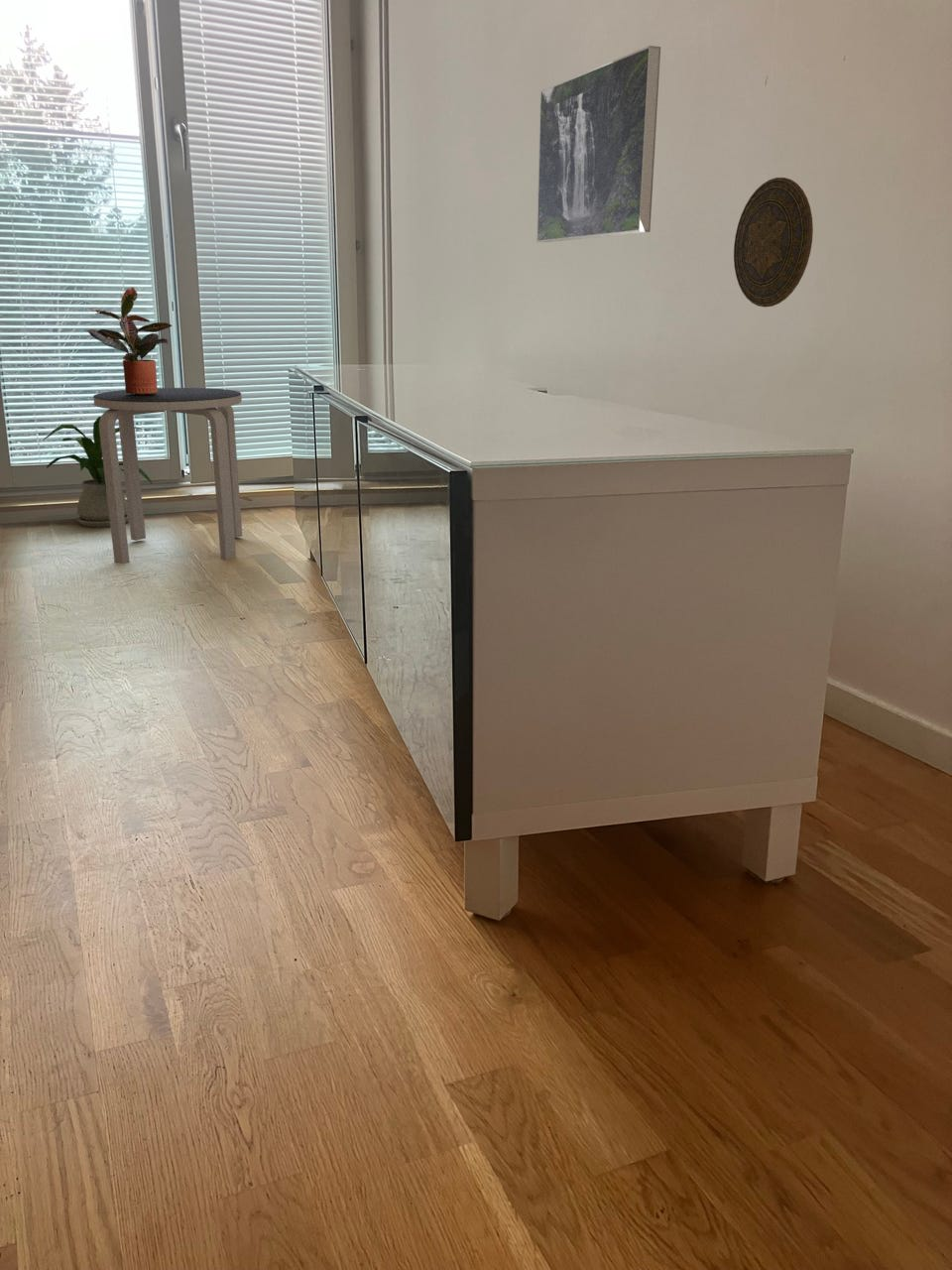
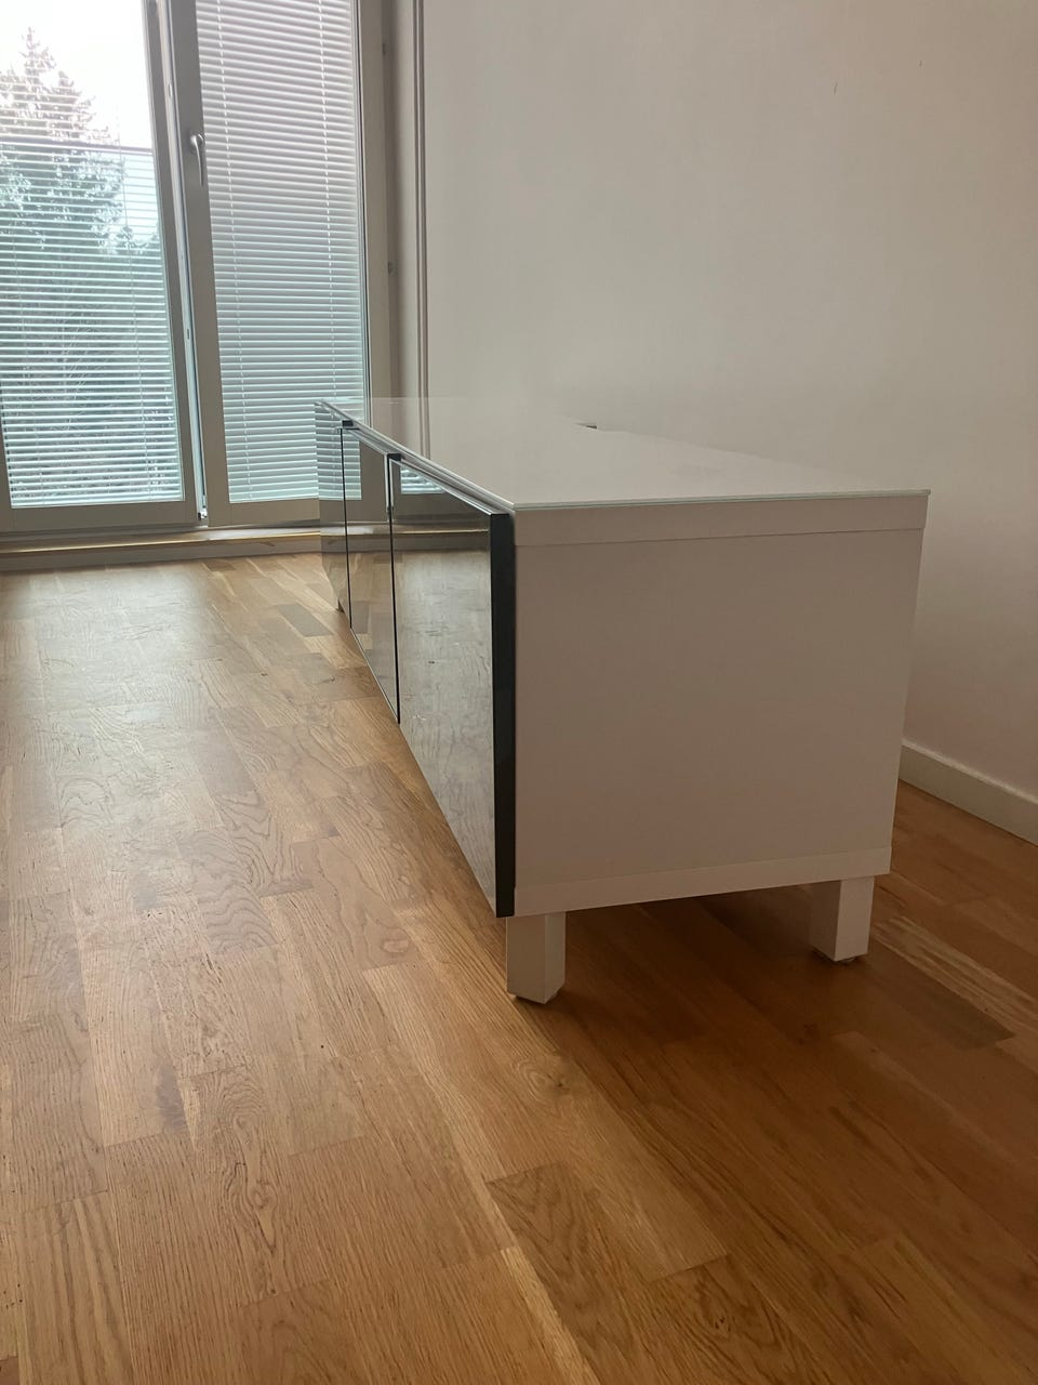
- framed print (591, 156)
- potted plant (128, 341)
- house plant (99, 465)
- decorative plate (767, 243)
- side table (139, 475)
